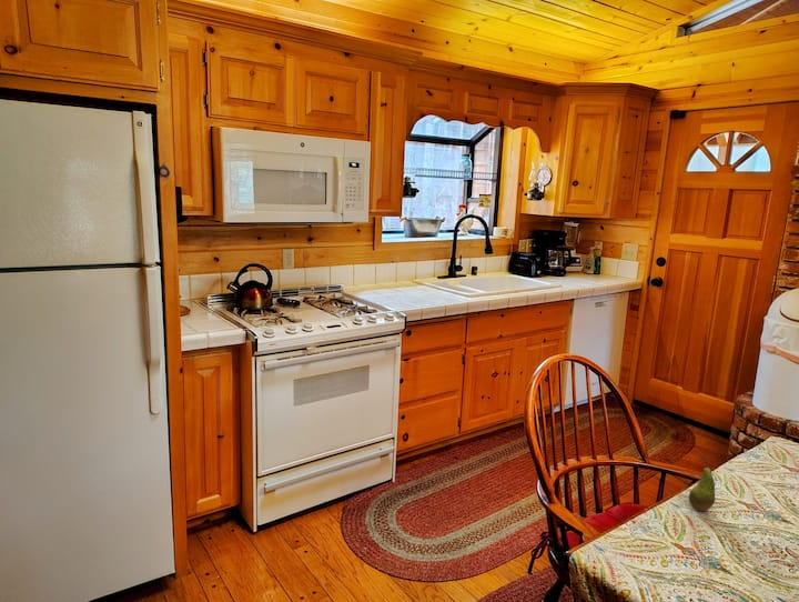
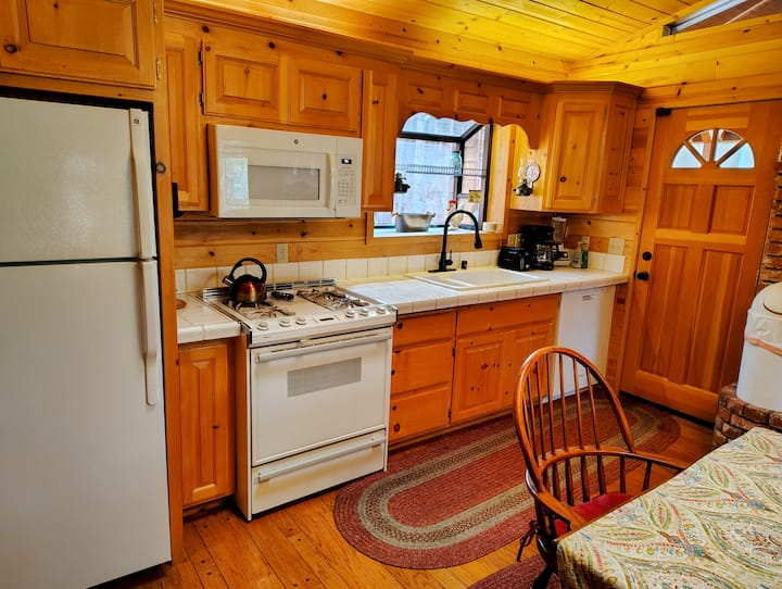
- fruit (704, 483)
